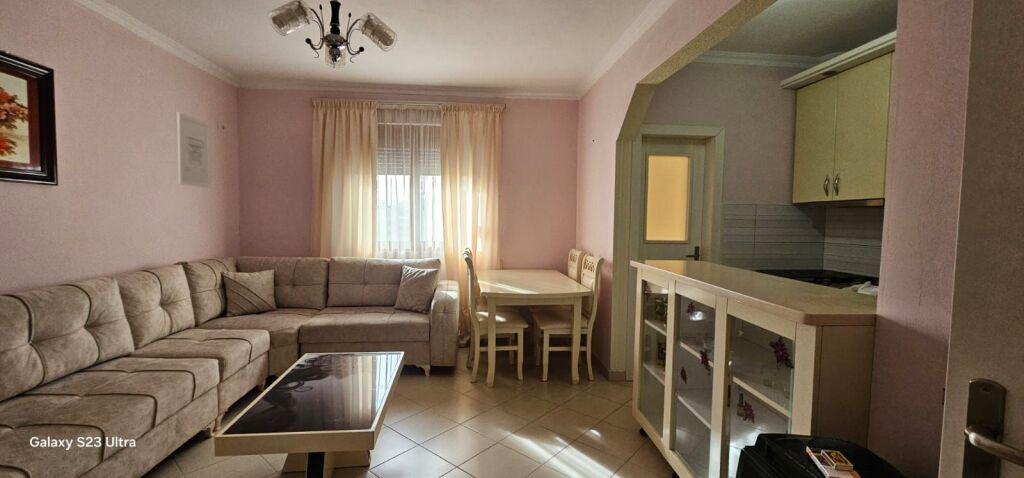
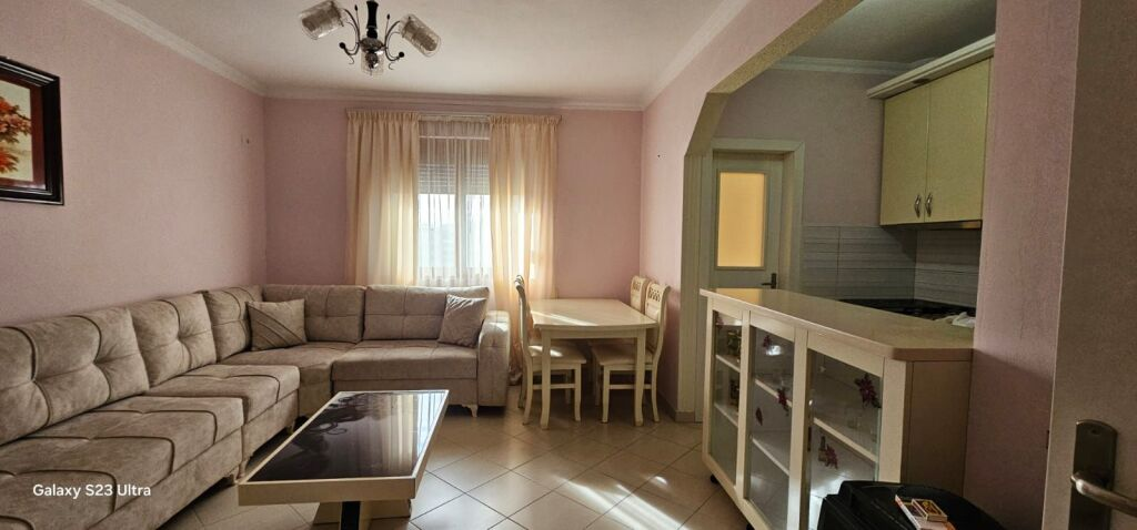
- wall art (195, 152)
